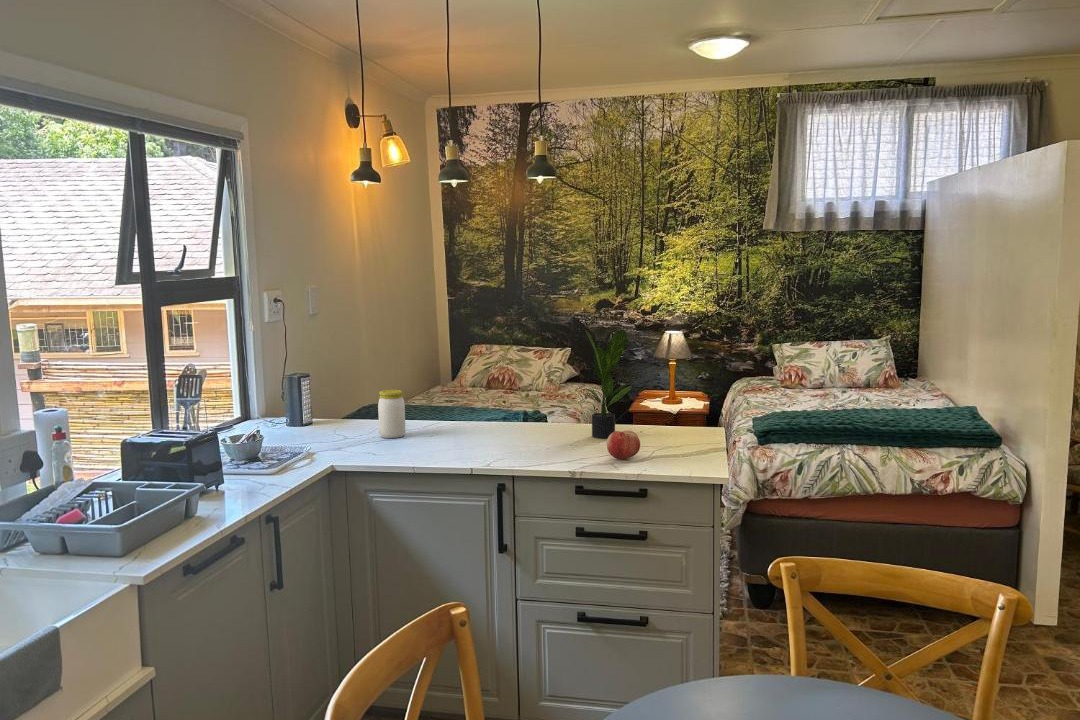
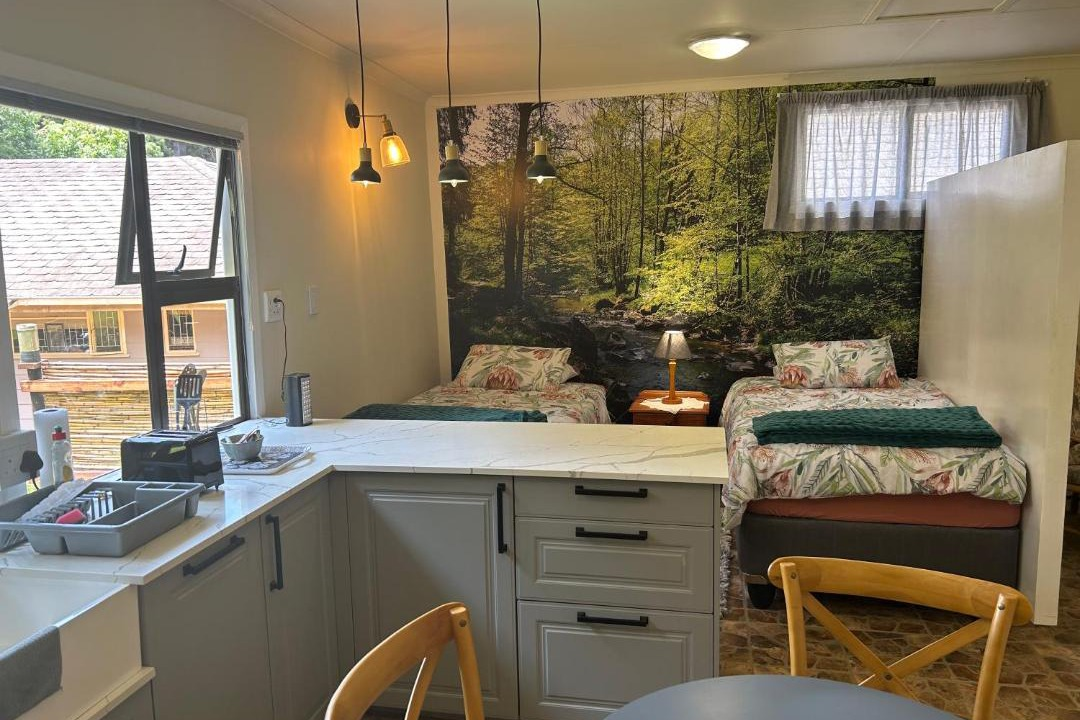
- jar (391, 413)
- potted plant (611, 382)
- fruit (623, 444)
